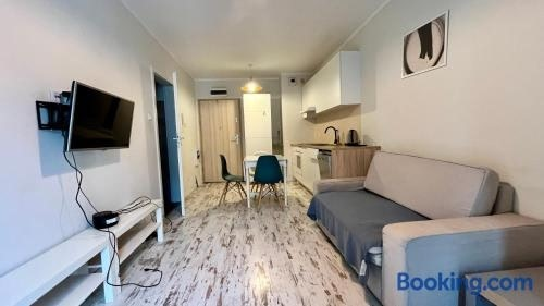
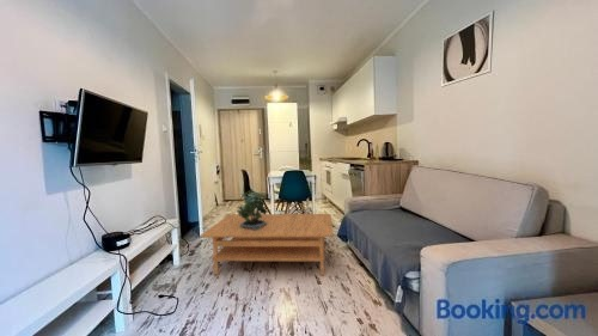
+ coffee table (273, 242)
+ potted plant (251, 207)
